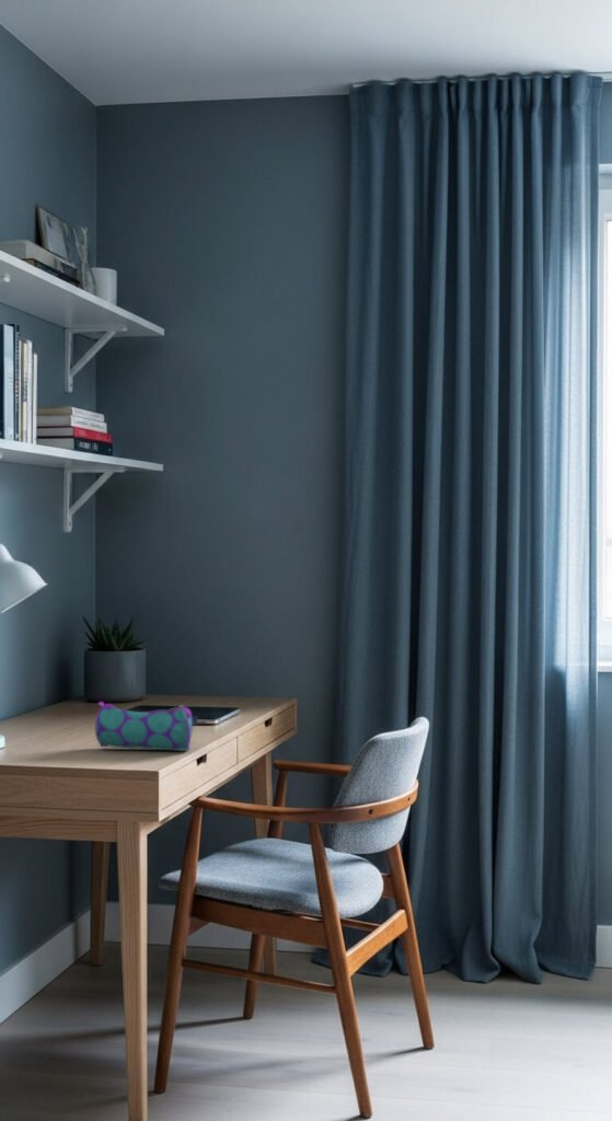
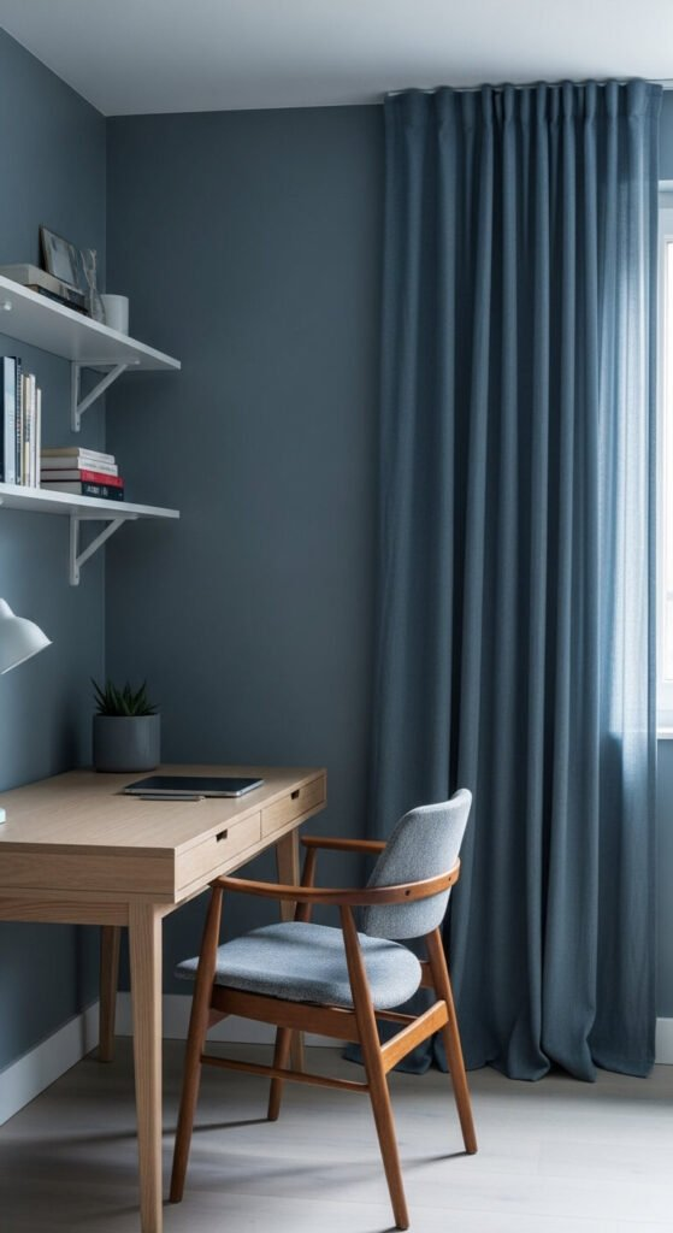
- pencil case (145, 726)
